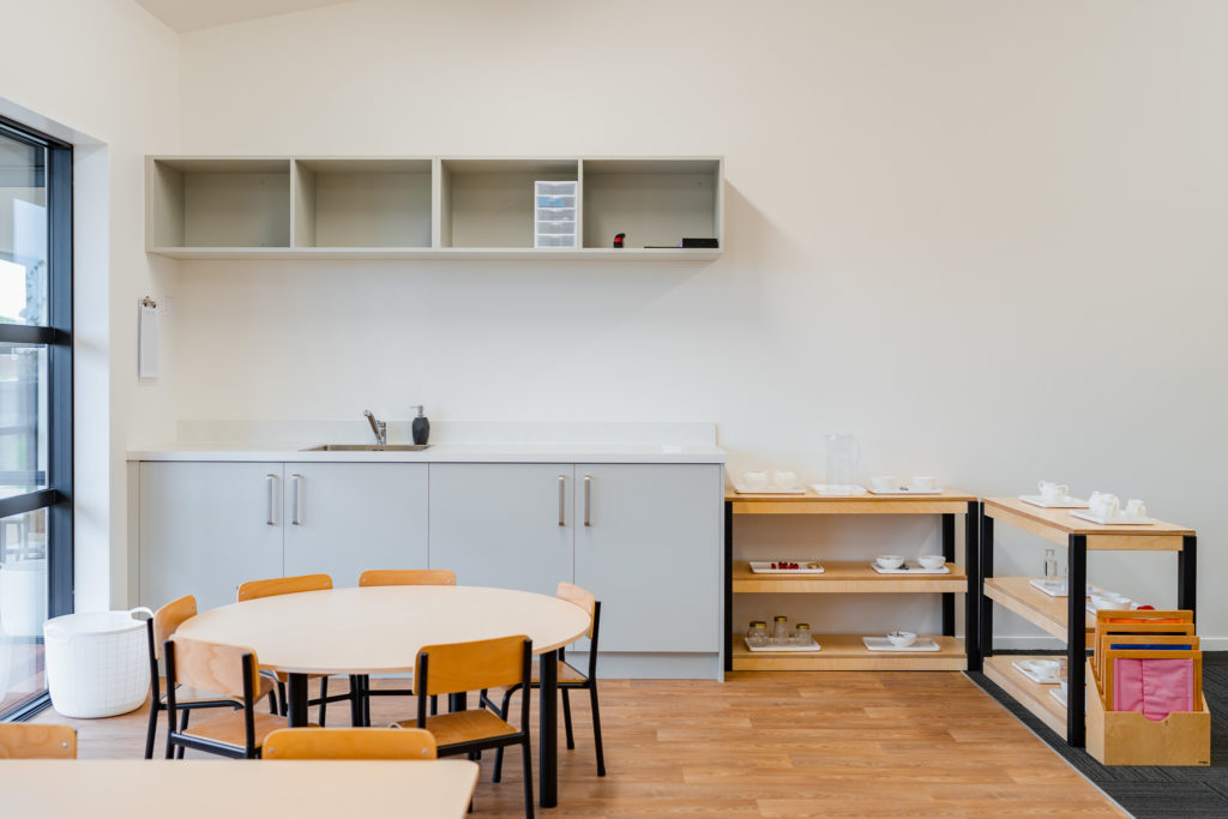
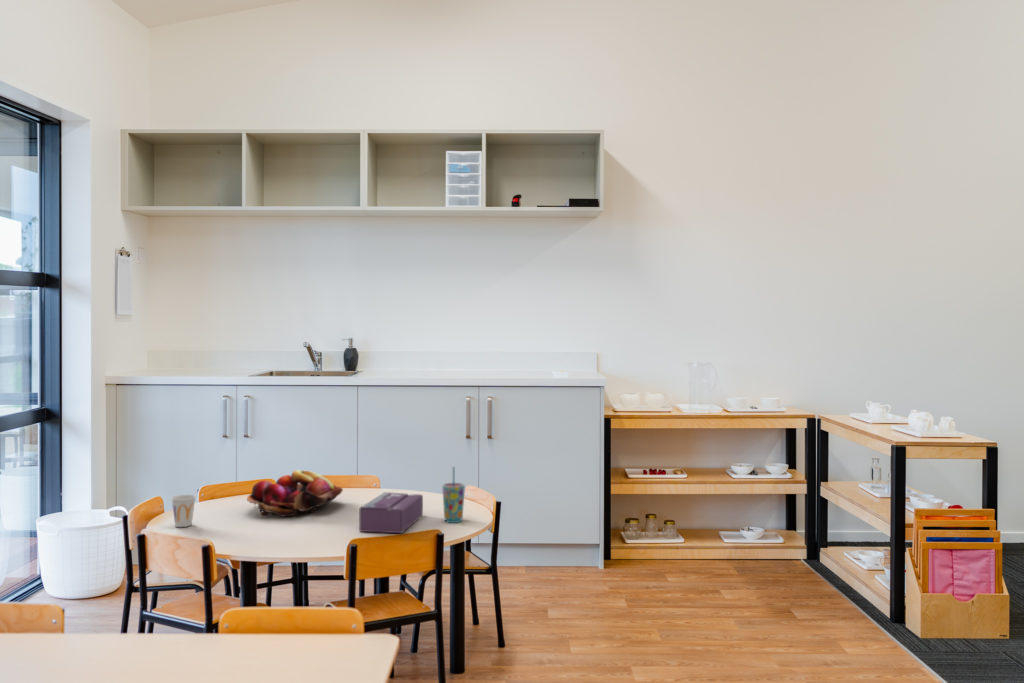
+ tissue box (392, 511)
+ fruit basket (296, 491)
+ cup (453, 494)
+ cup (183, 511)
